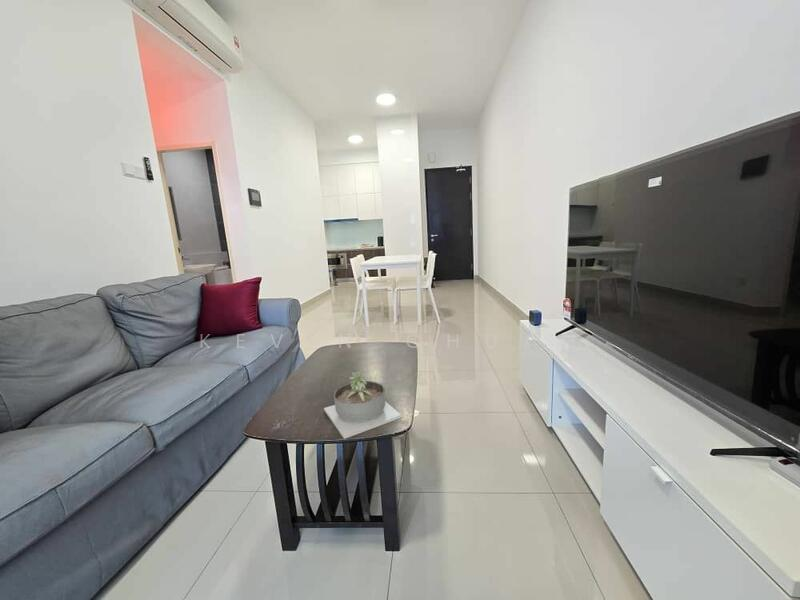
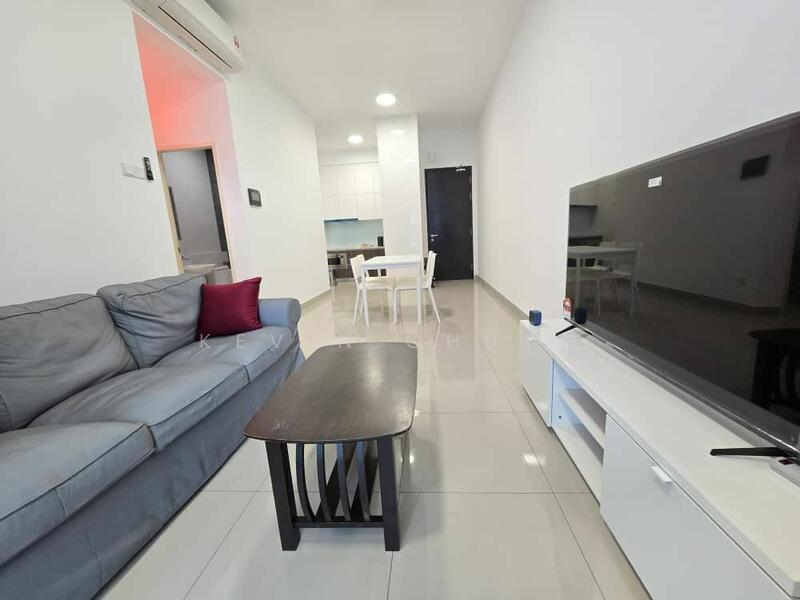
- succulent planter (359, 394)
